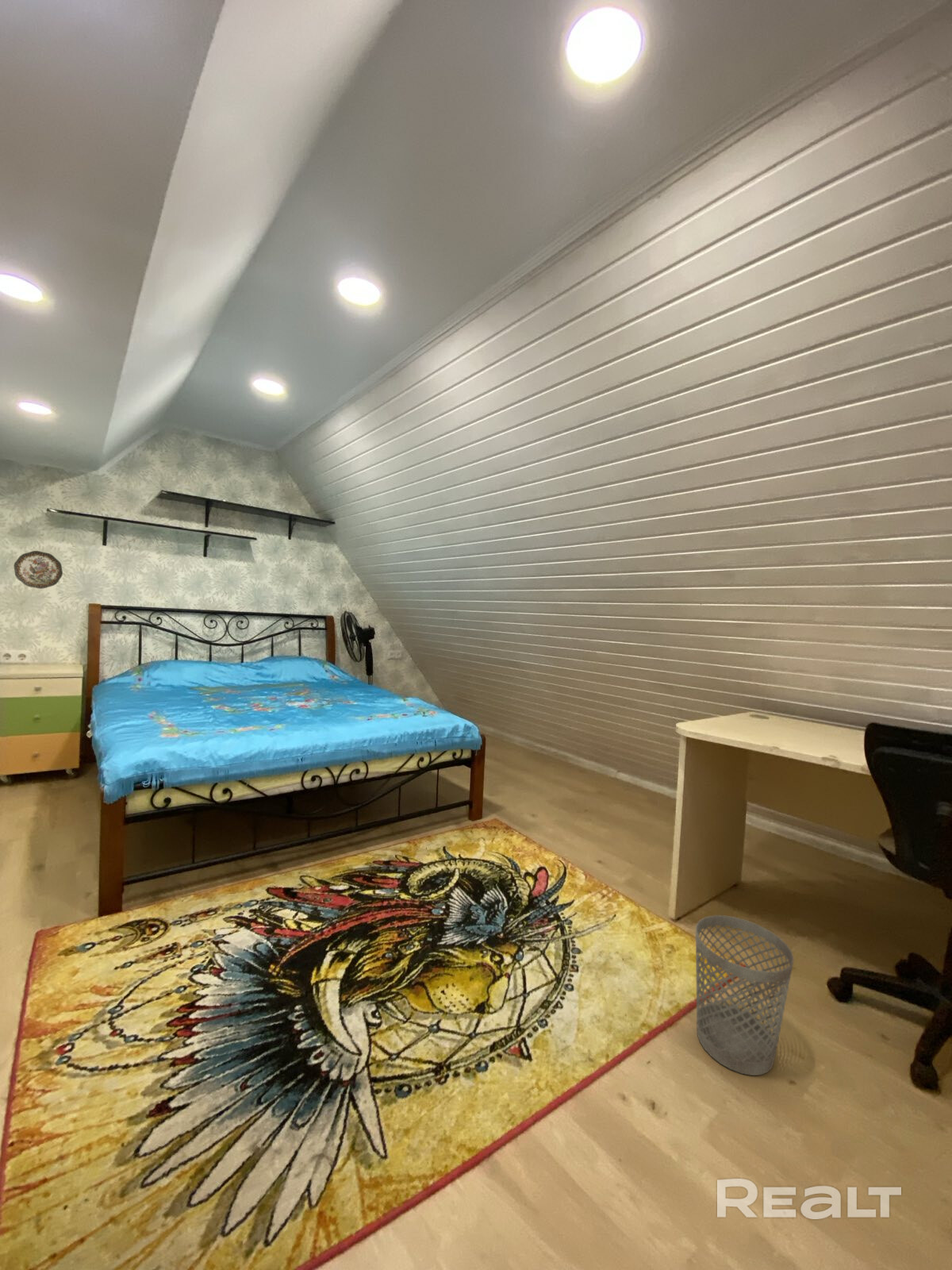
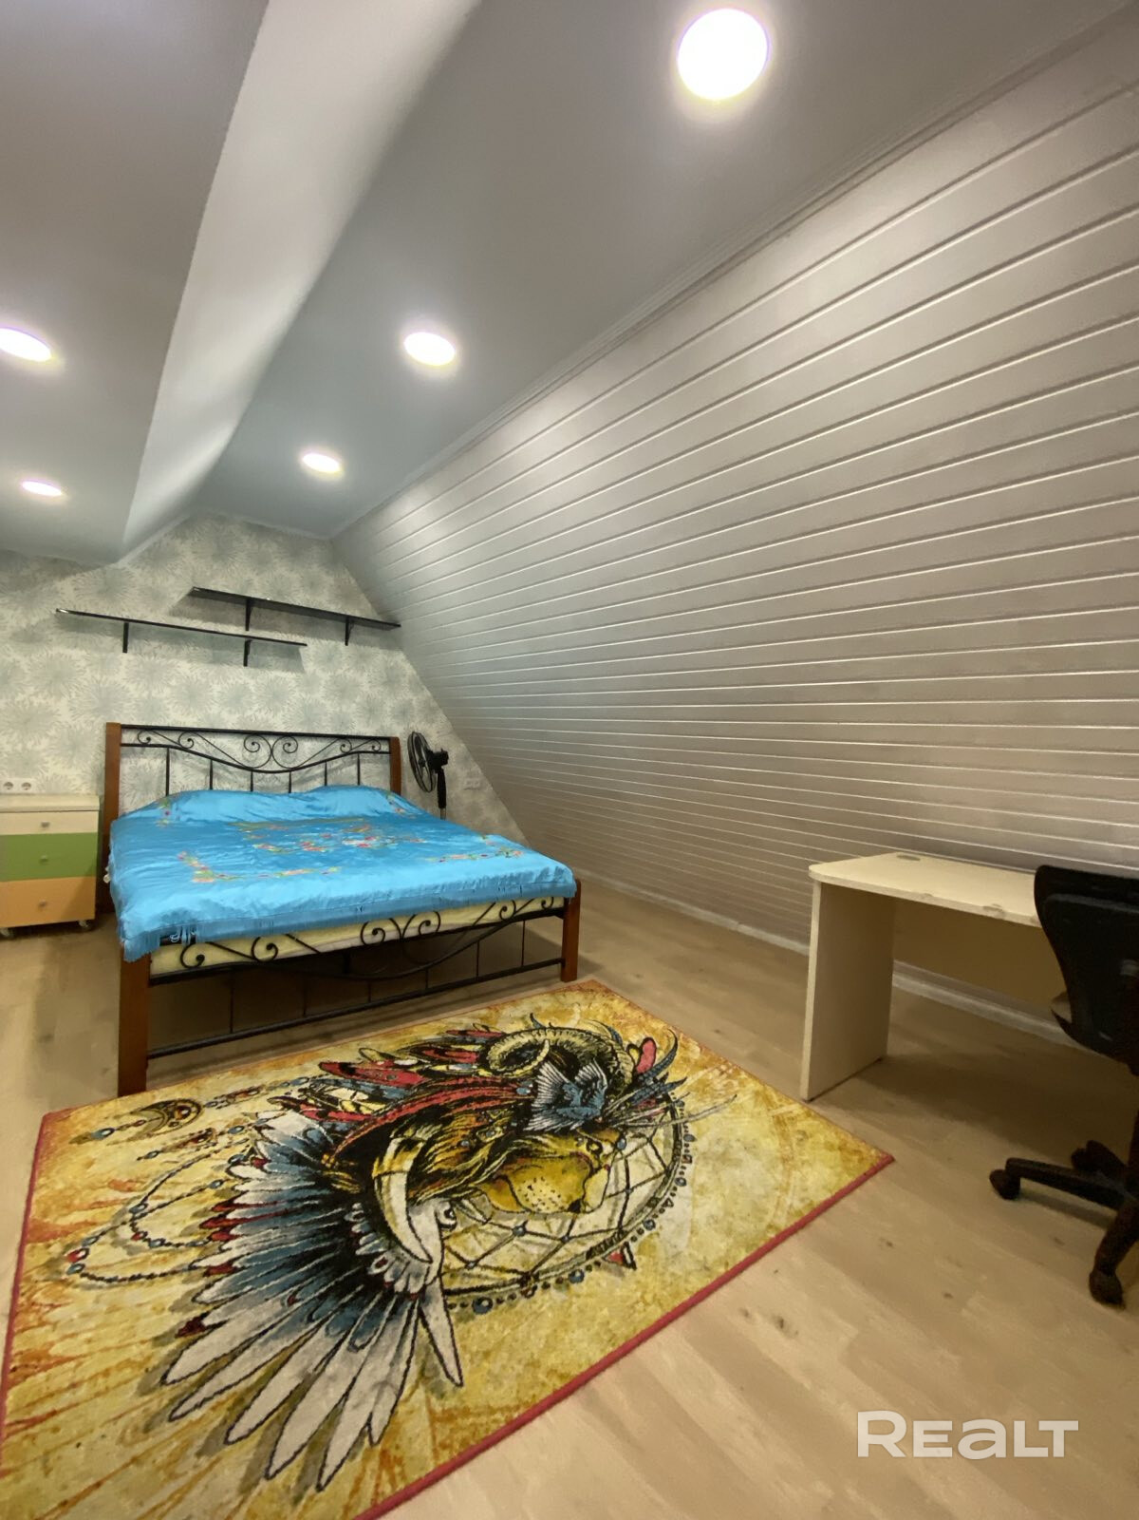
- wastebasket (738, 993)
- decorative plate (39, 569)
